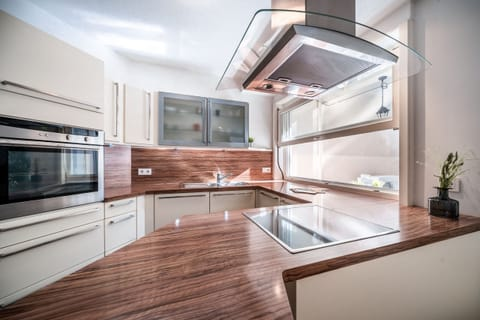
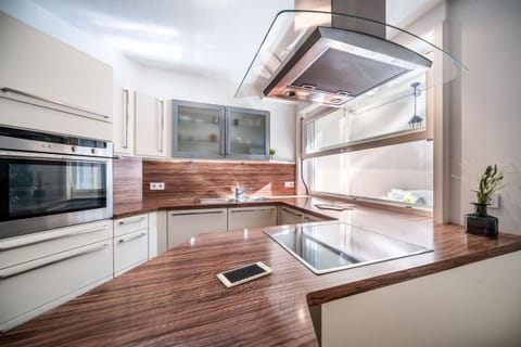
+ cell phone (245, 273)
